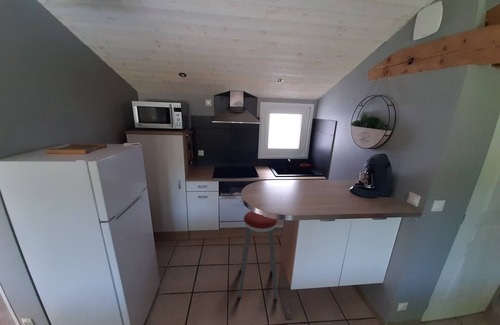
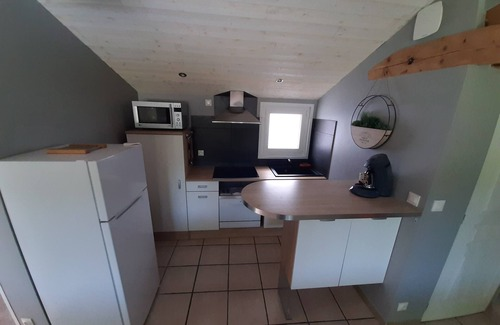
- music stool (248, 250)
